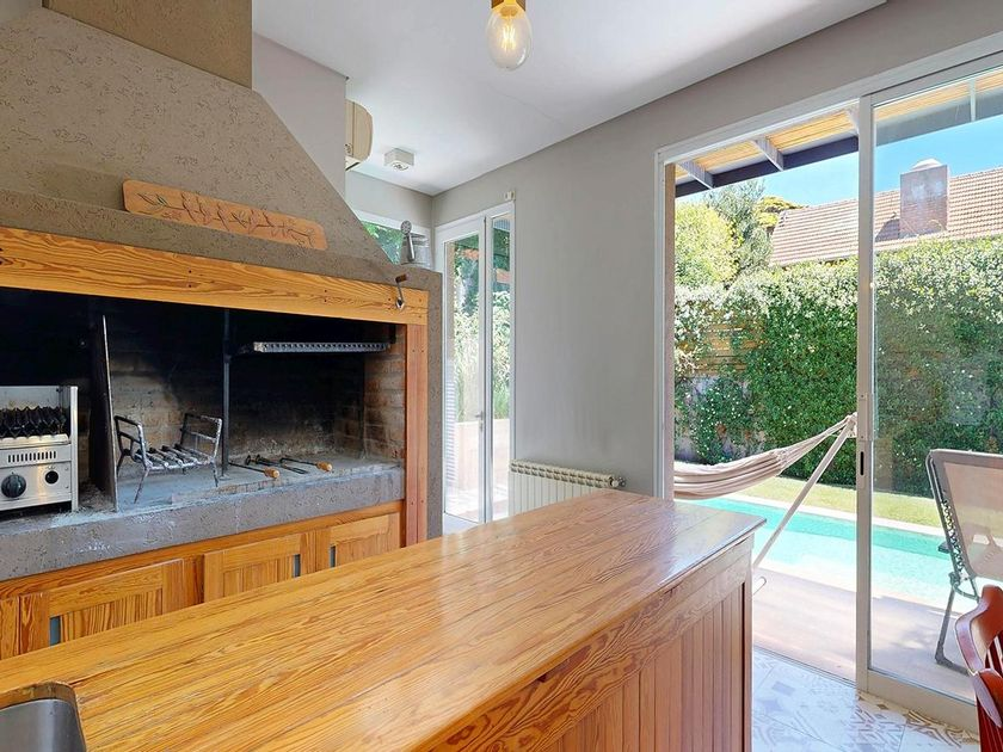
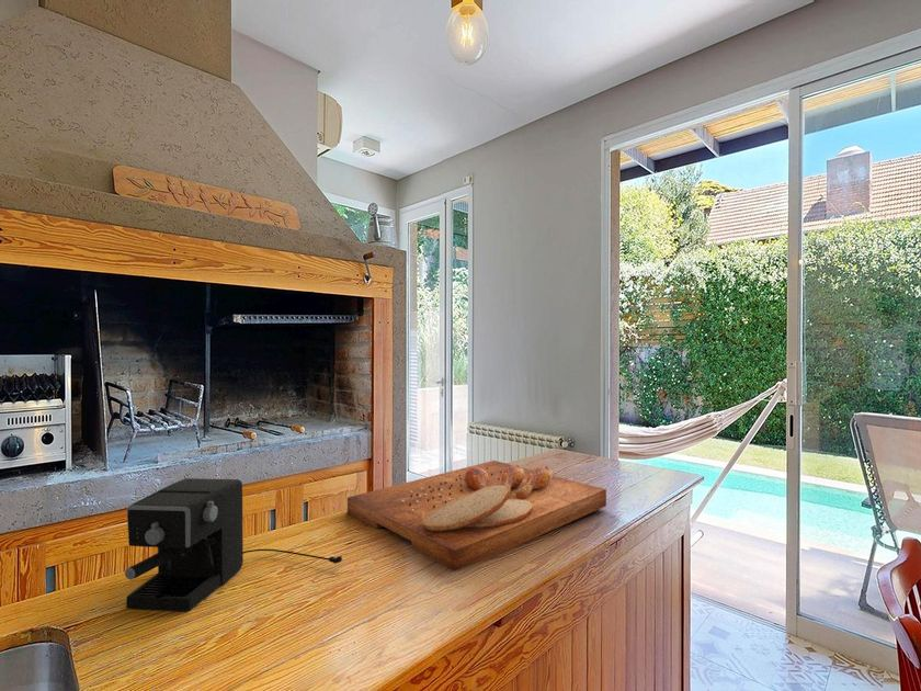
+ coffee maker (239, 537)
+ cutting board (479, 490)
